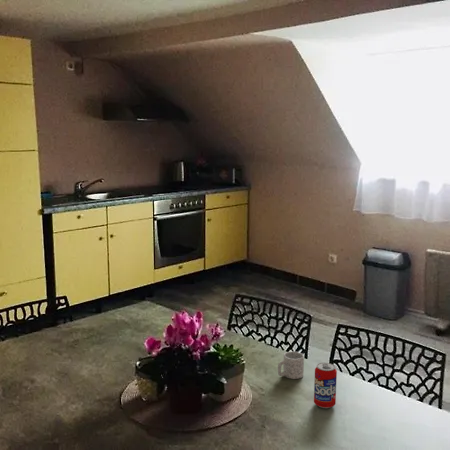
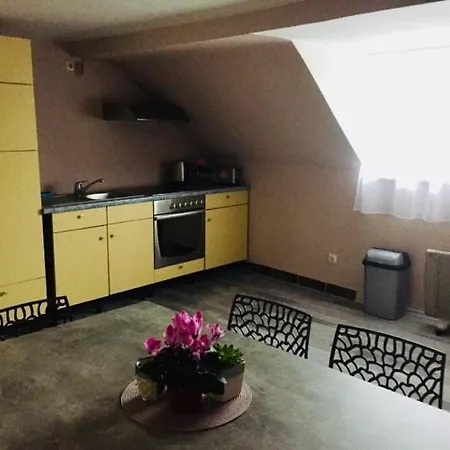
- mug (289, 366)
- beverage can (325, 385)
